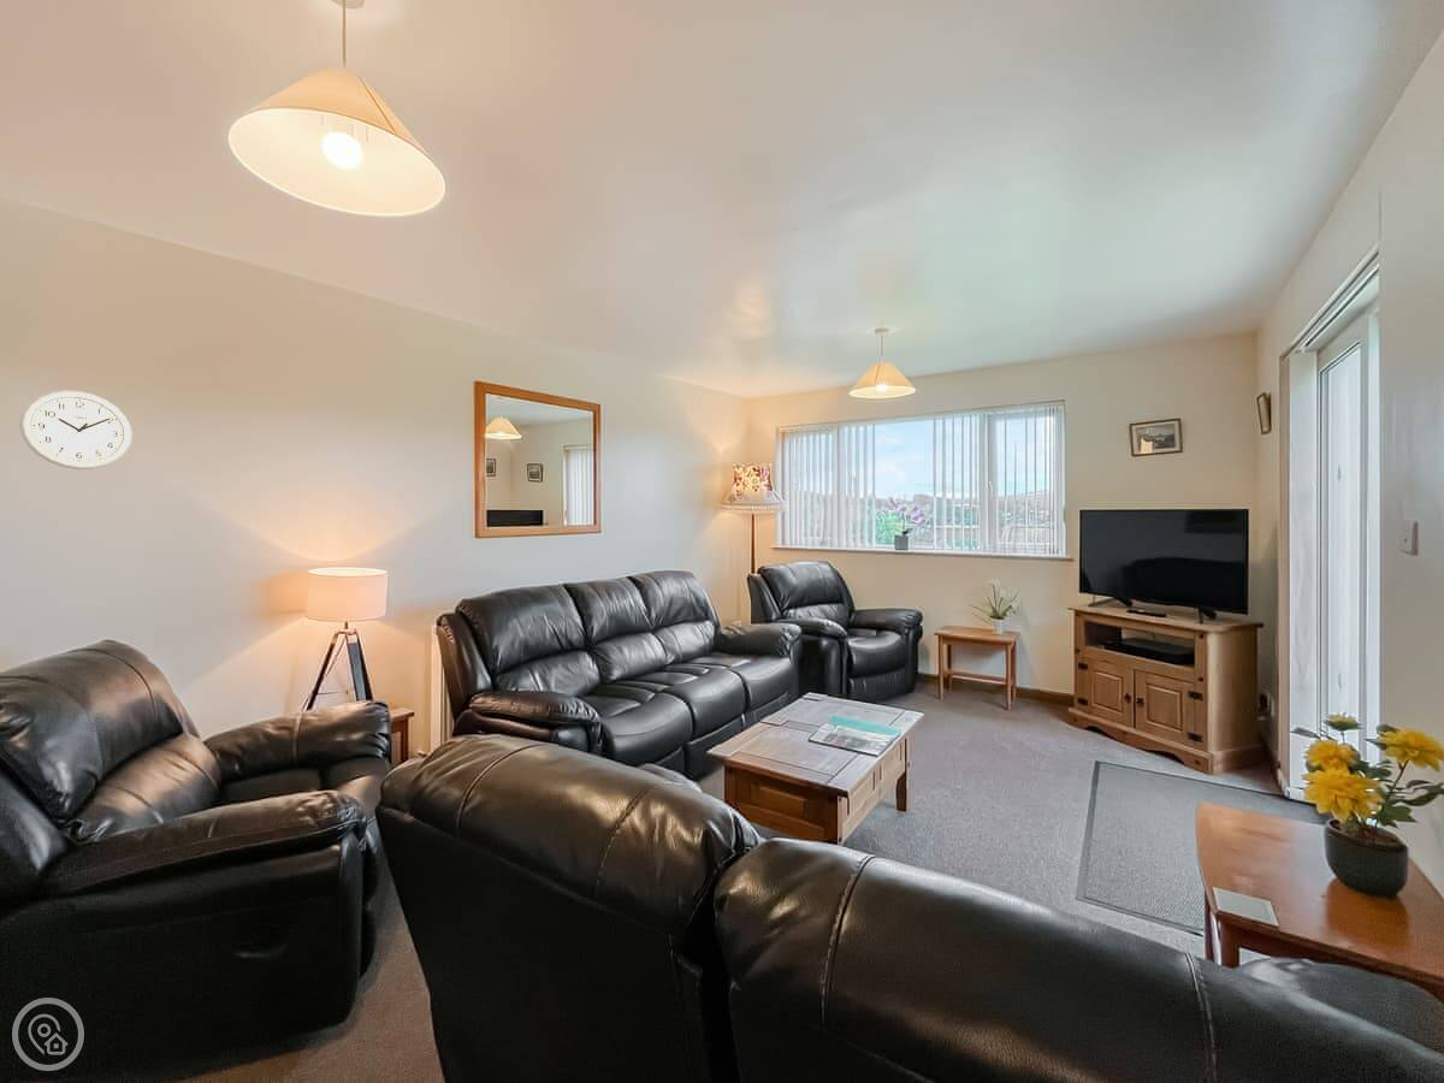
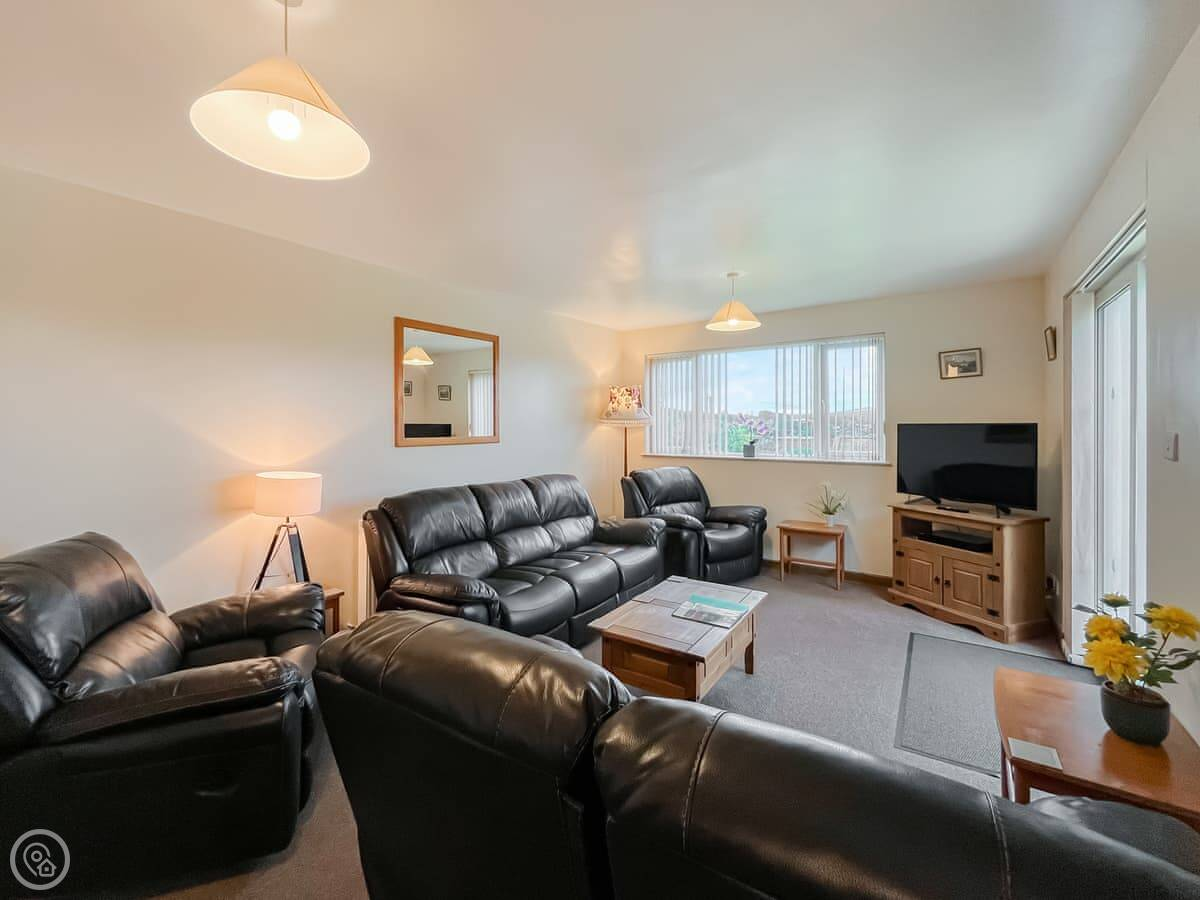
- wall clock (78, 430)
